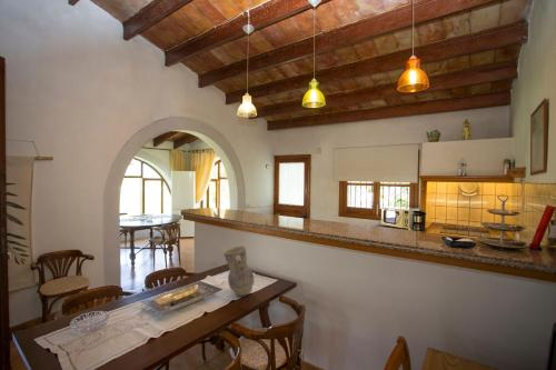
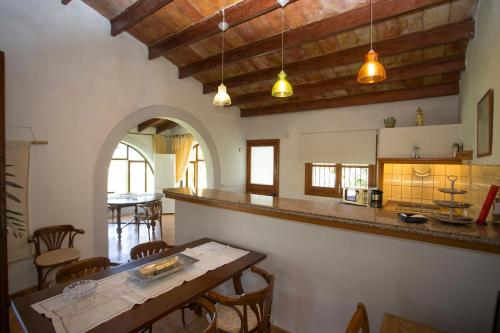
- vase (238, 270)
